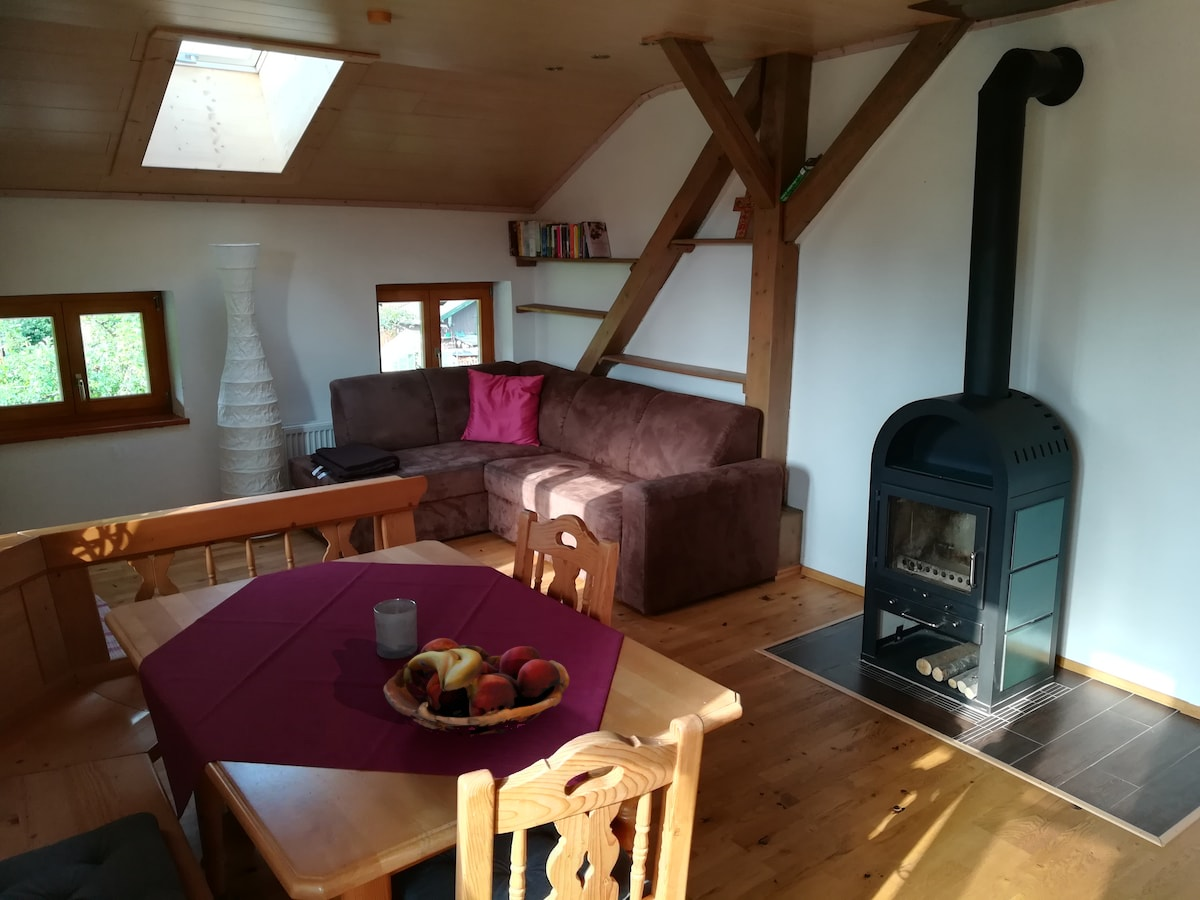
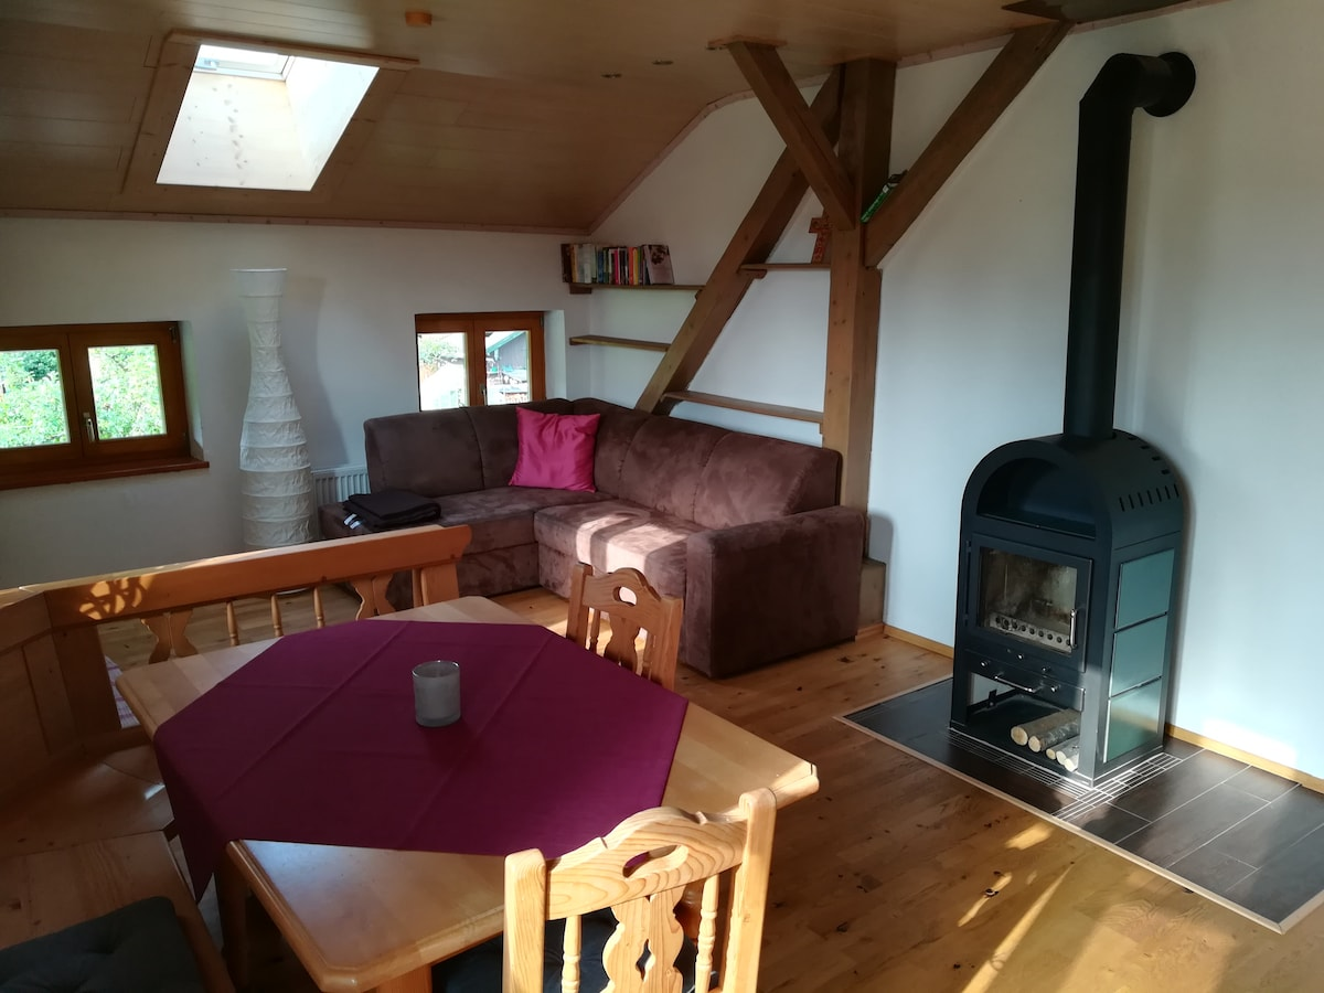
- fruit basket (476, 681)
